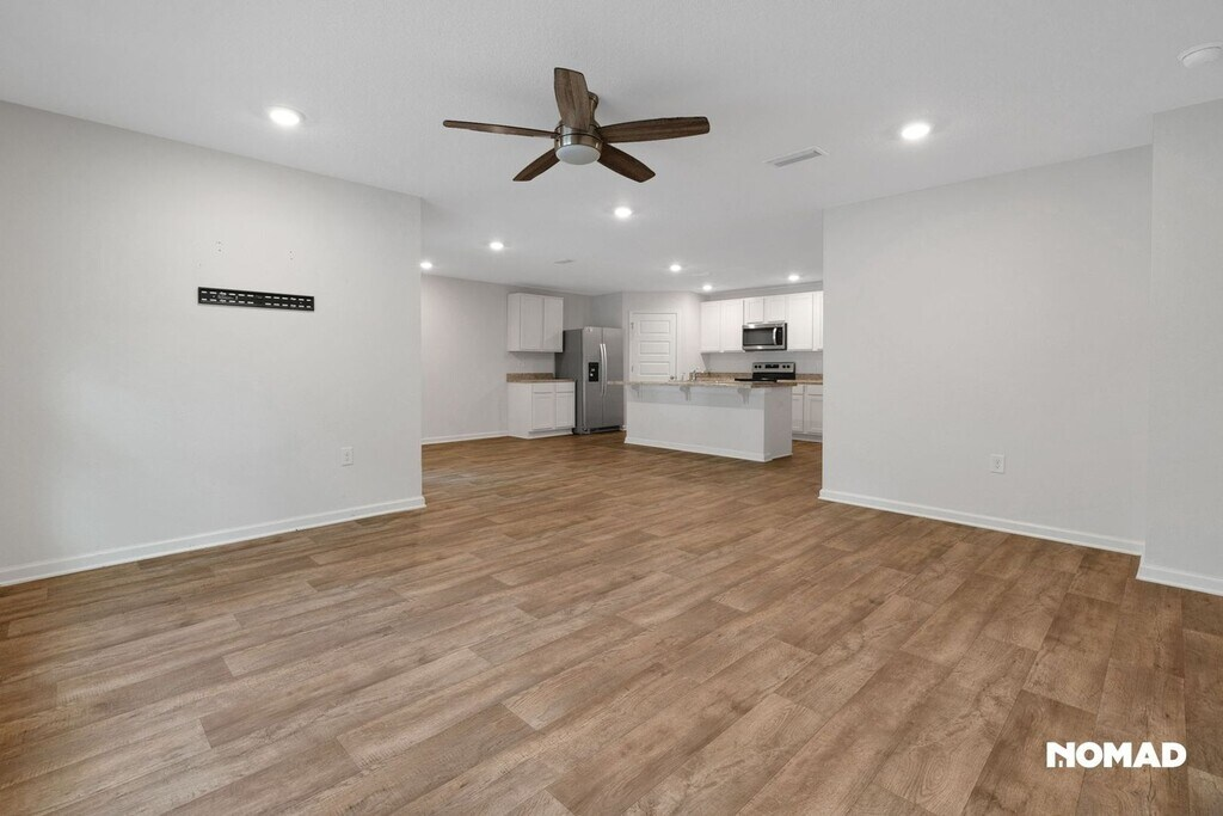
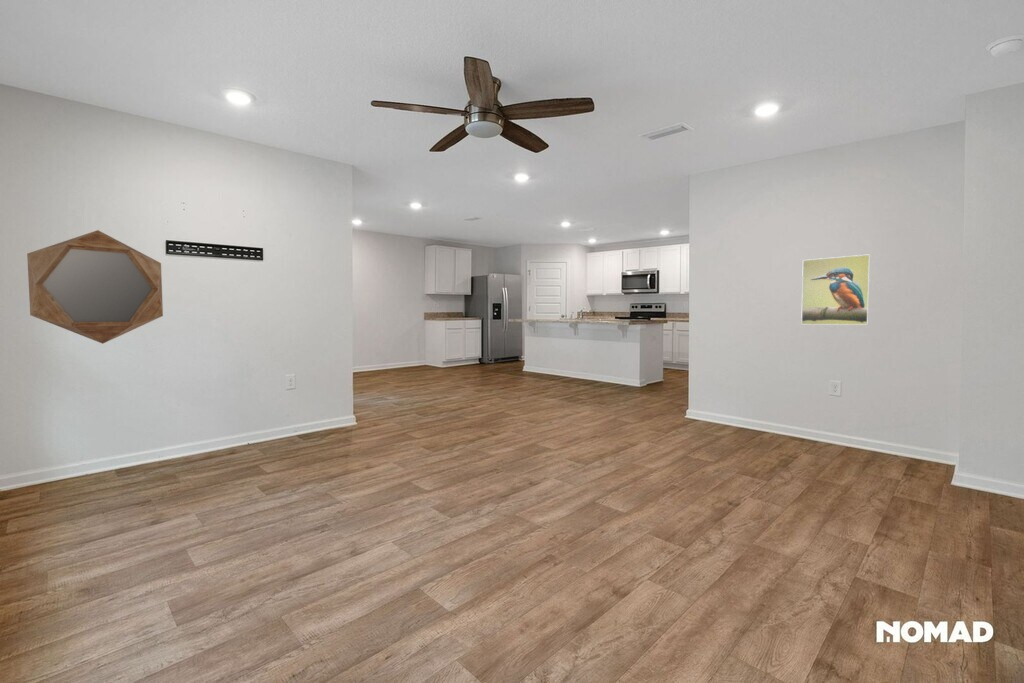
+ home mirror (100, 286)
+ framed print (834, 291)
